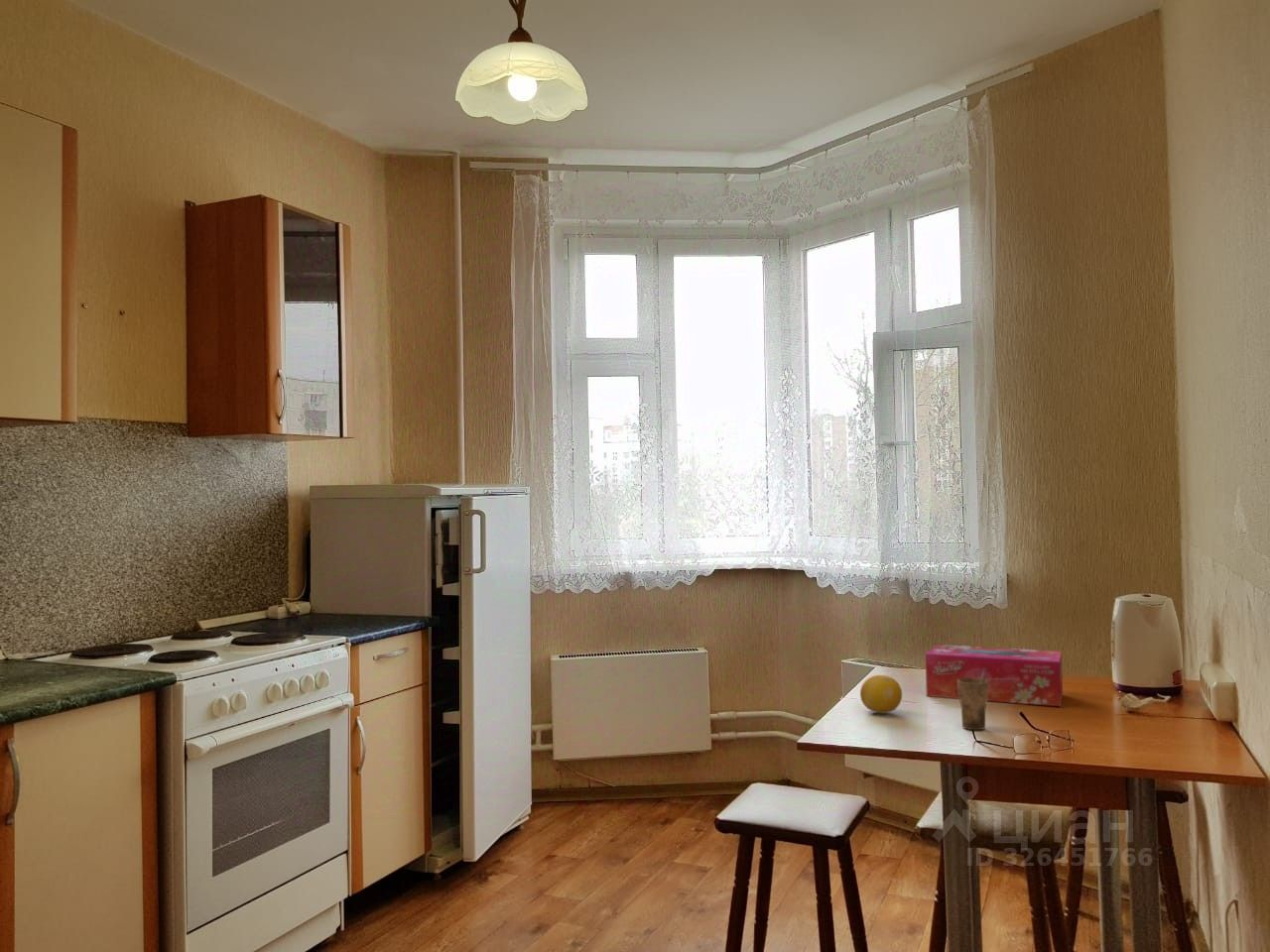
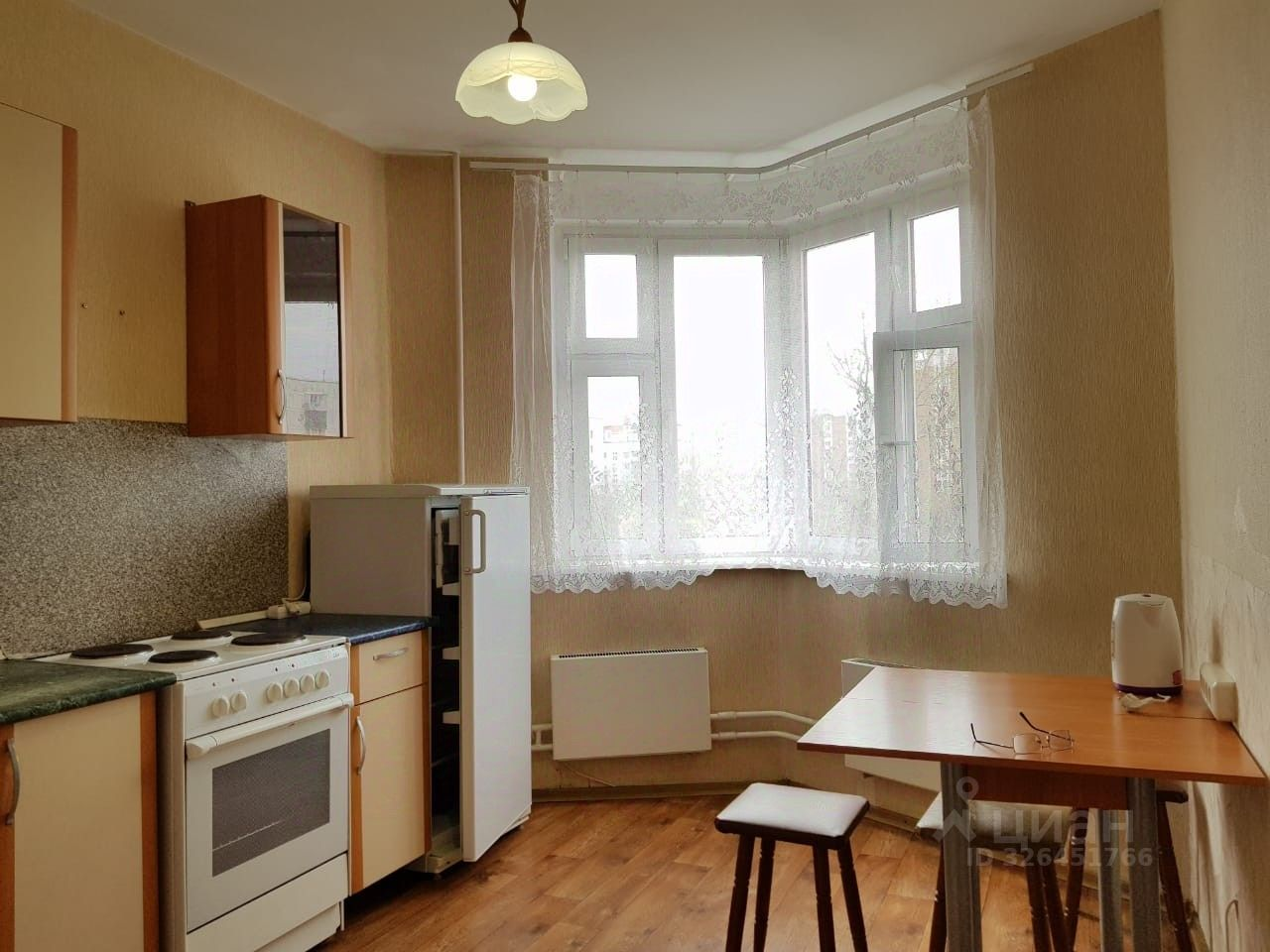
- tissue box (993, 673)
- fruit (881, 693)
- cup (972, 698)
